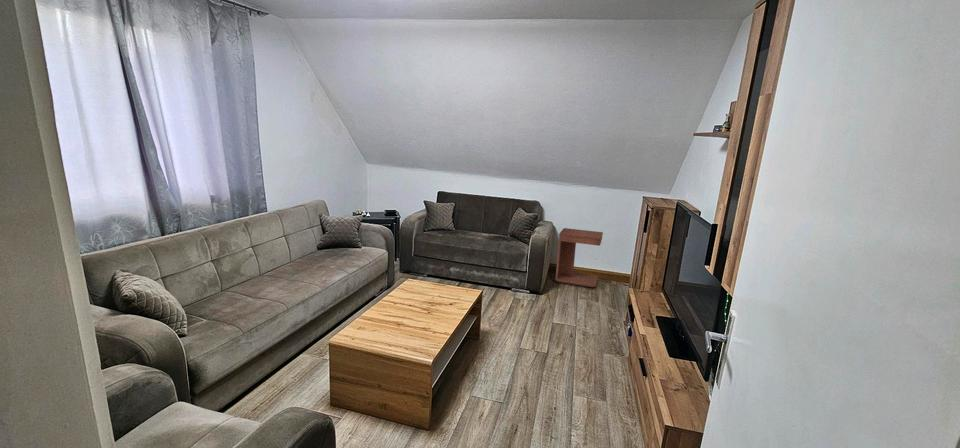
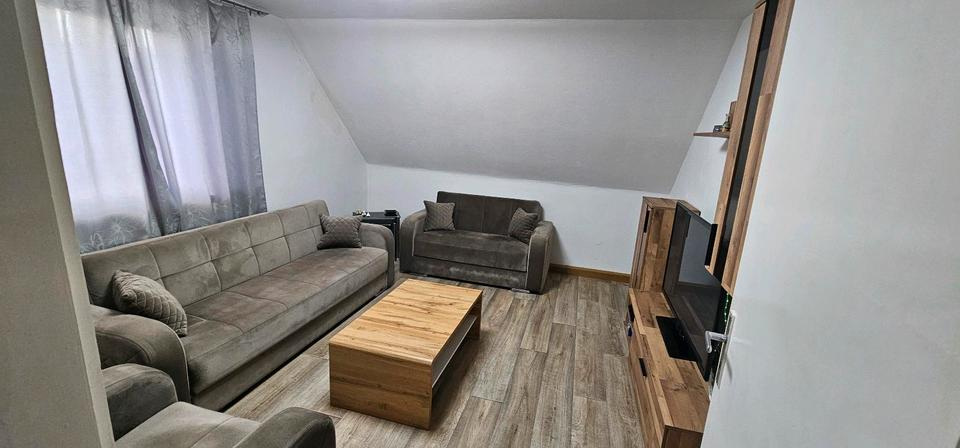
- side table (574, 257)
